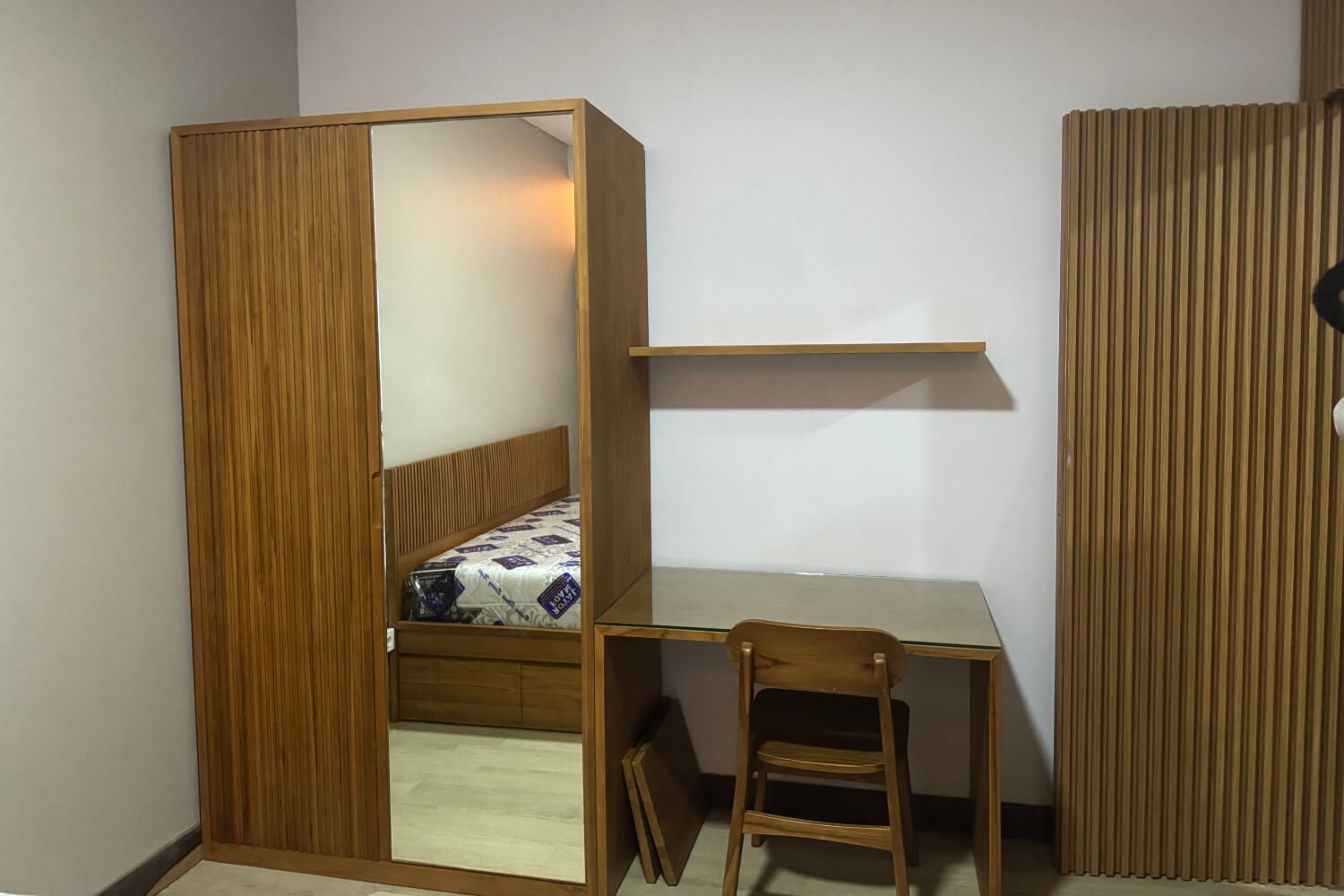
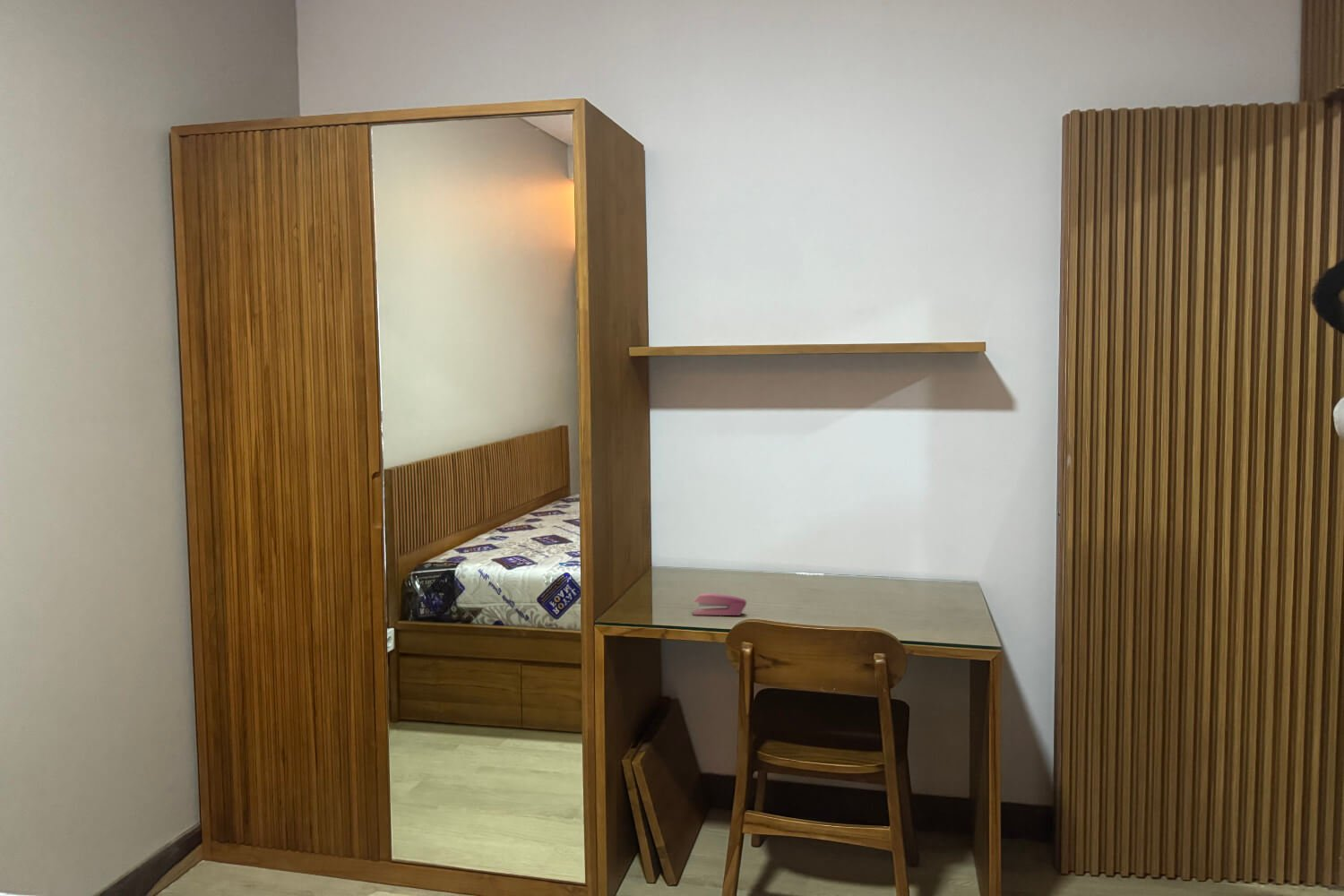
+ stapler (719, 604)
